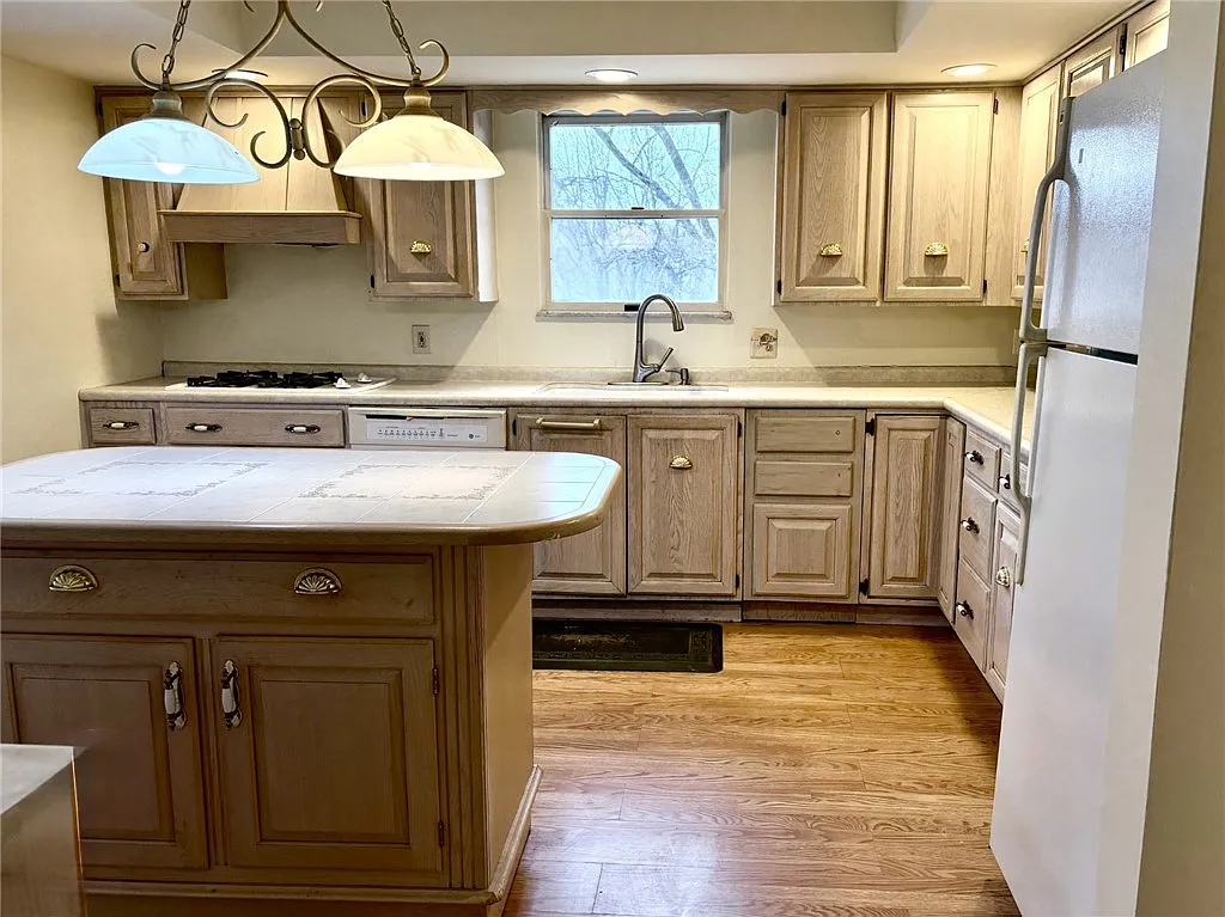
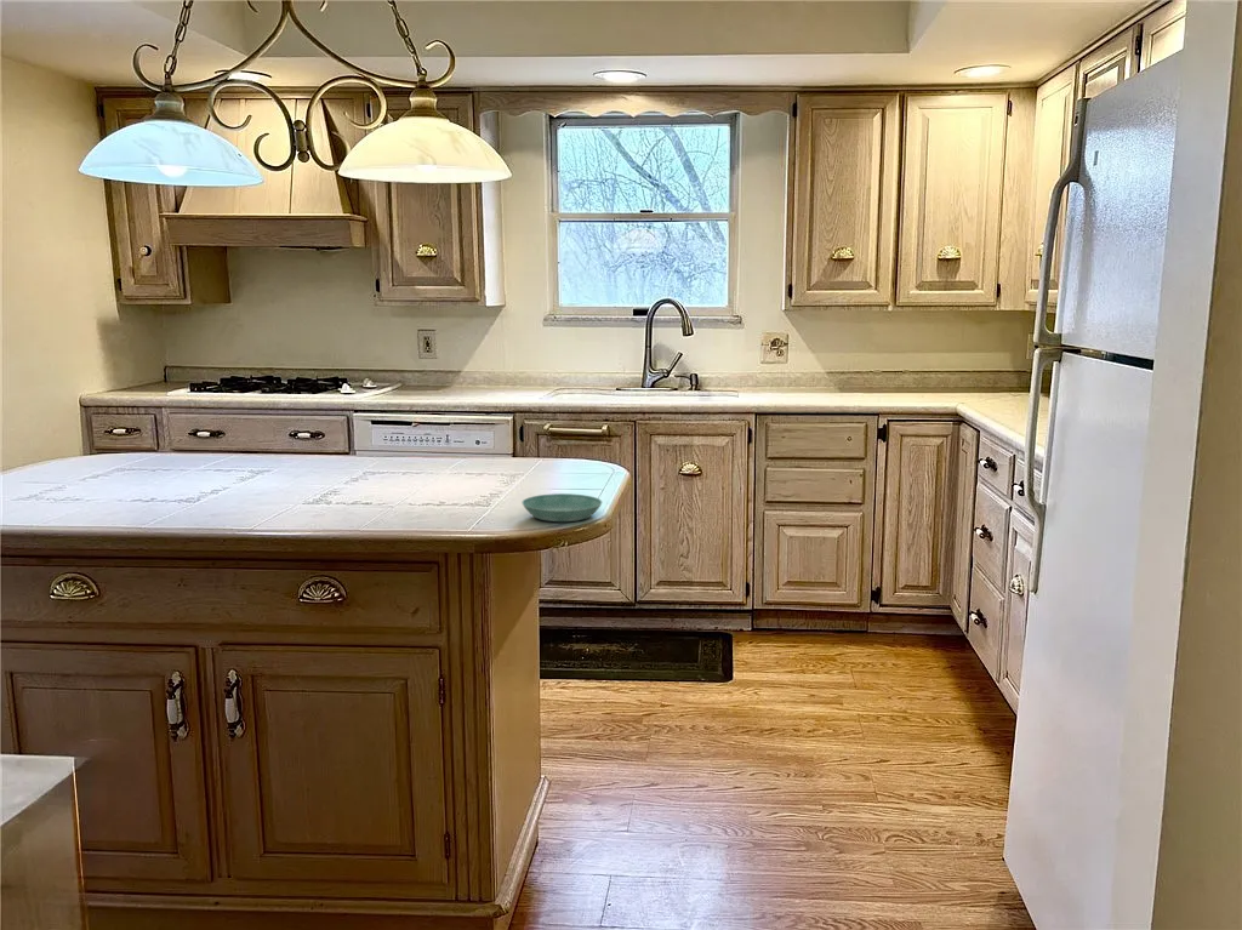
+ saucer (562, 508)
